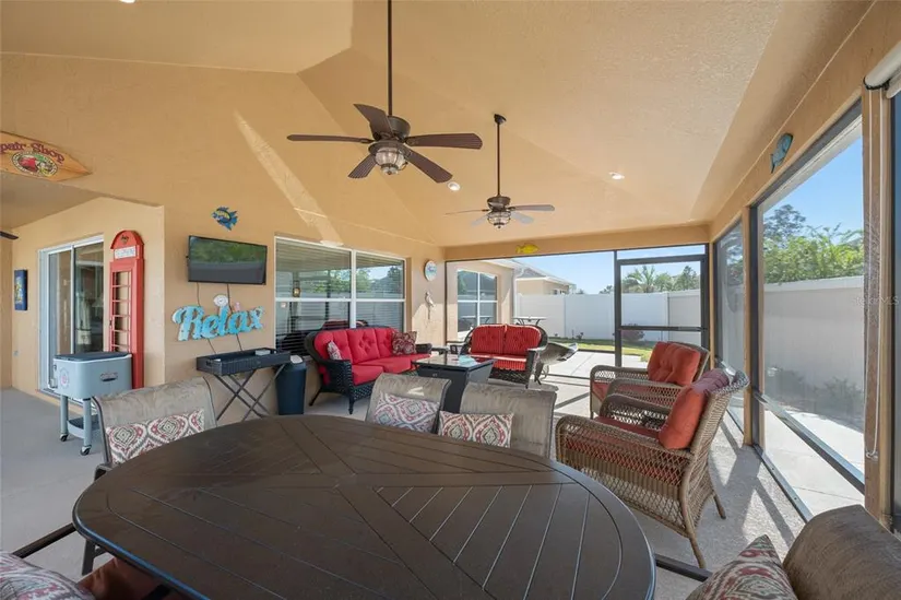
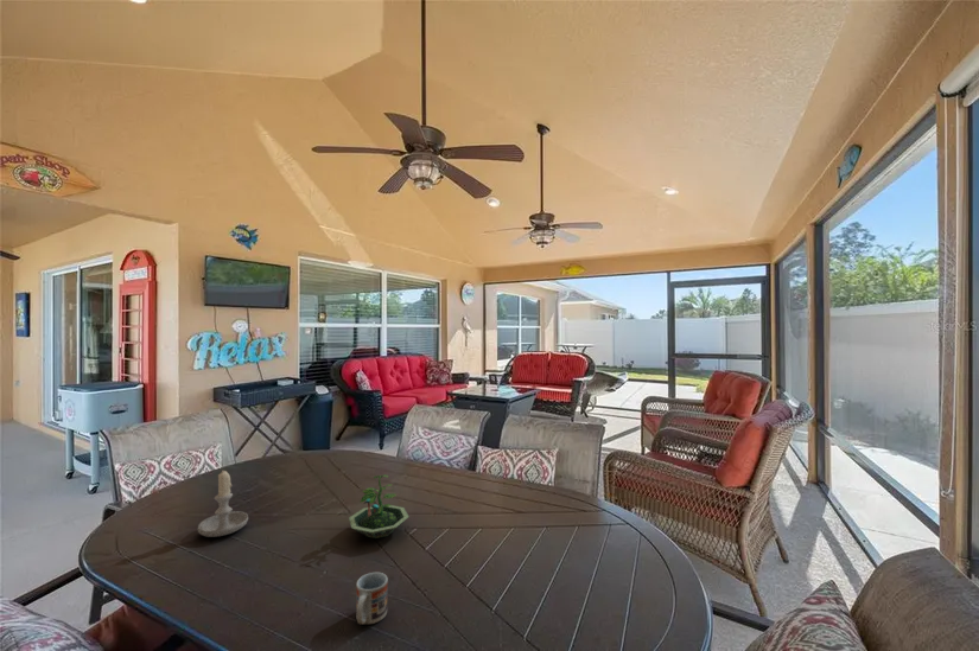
+ cup (369, 600)
+ candle (223, 499)
+ terrarium (379, 485)
